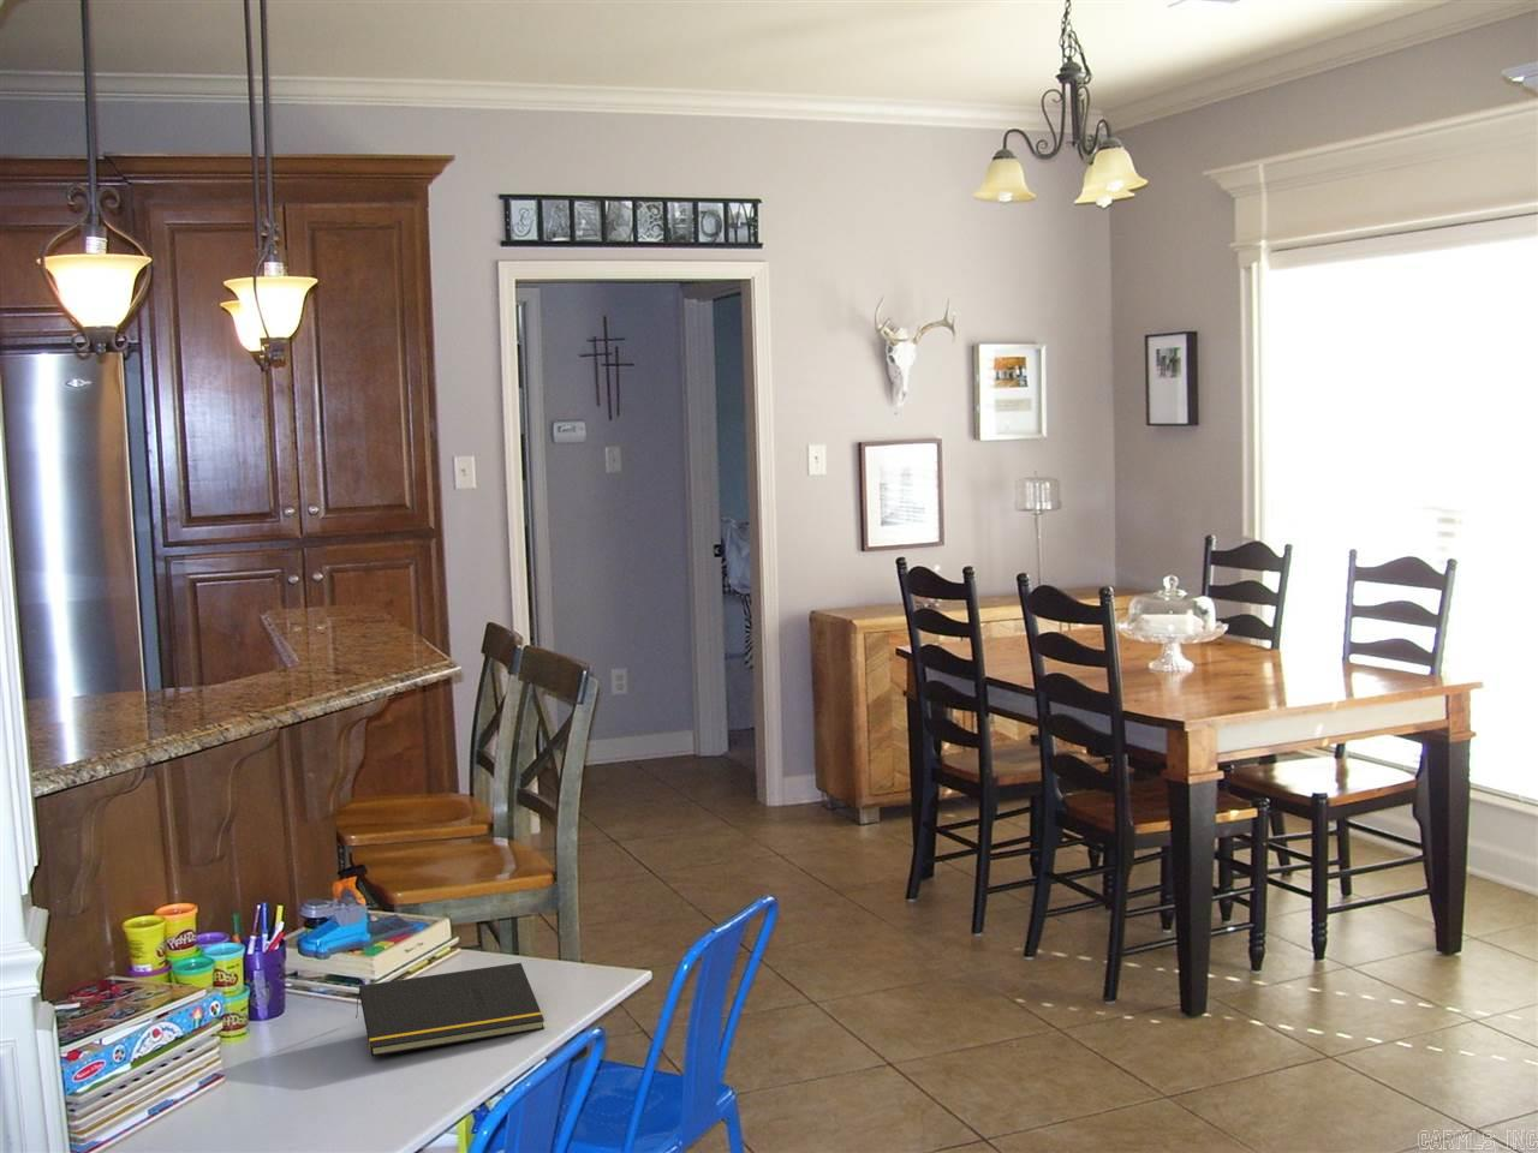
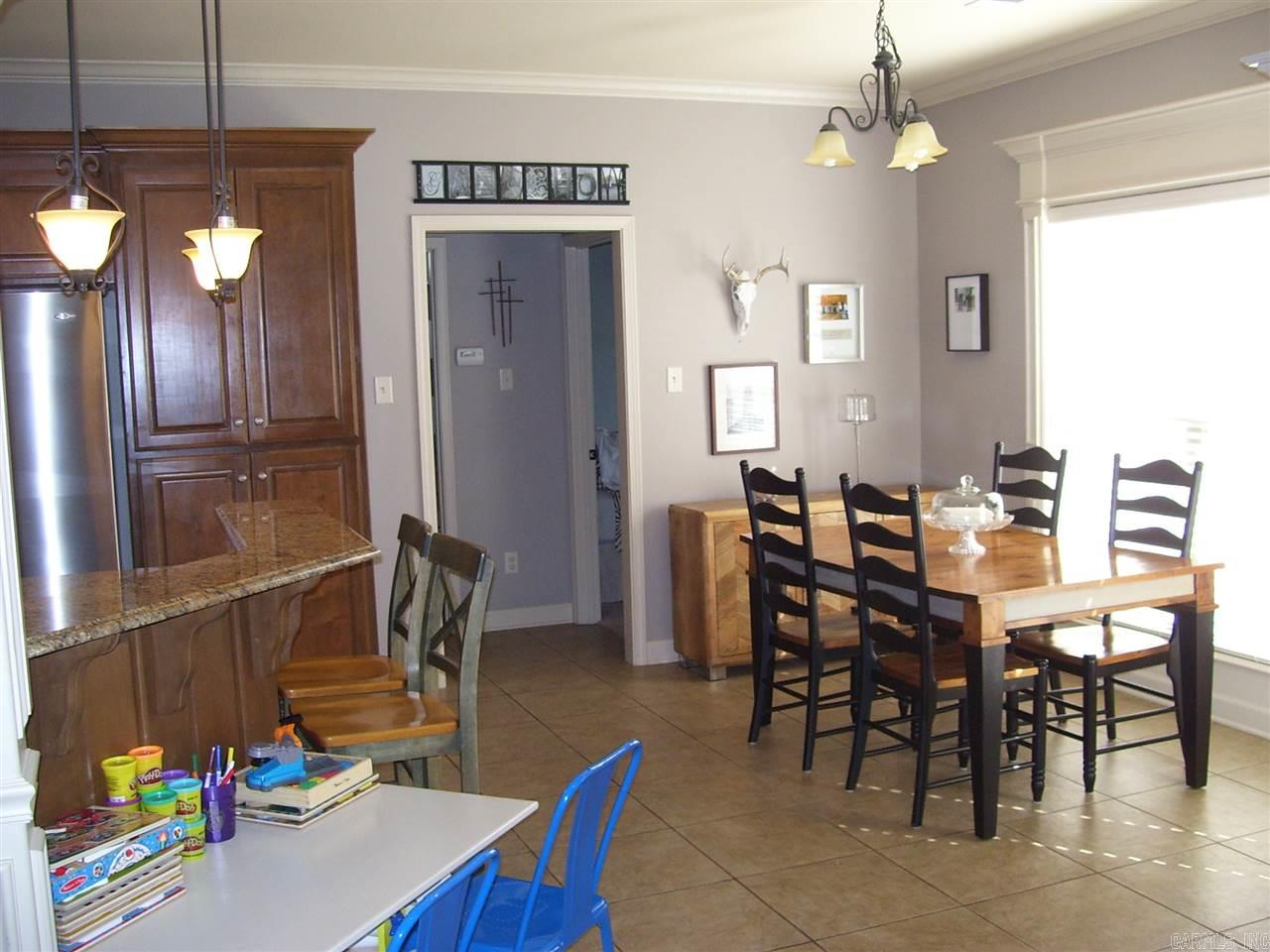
- notepad (449, 1006)
